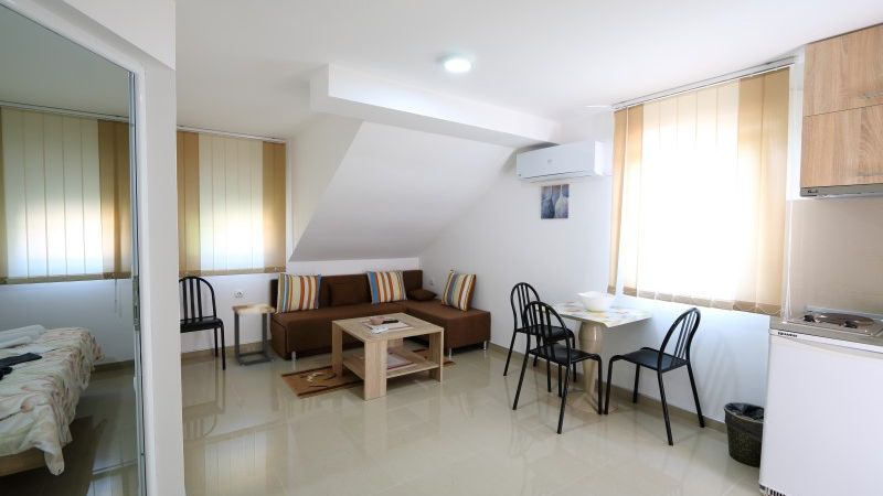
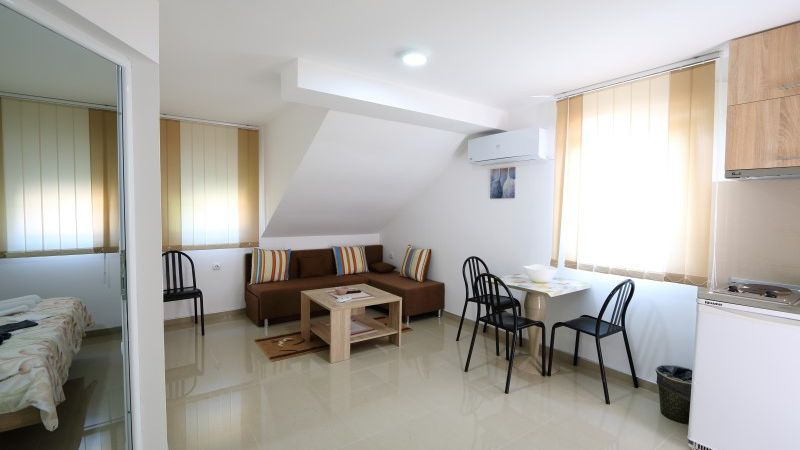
- side table (262, 333)
